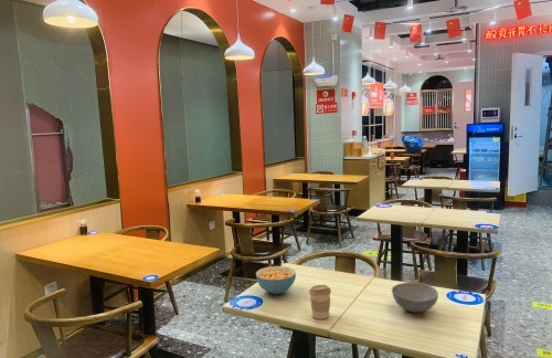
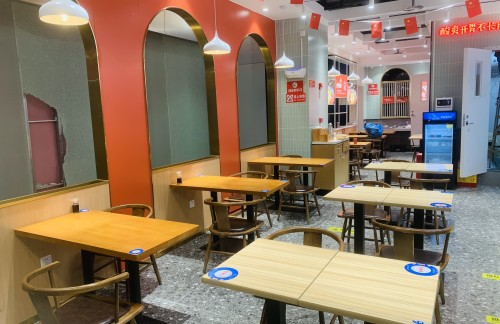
- coffee cup (320, 301)
- cereal bowl (276, 282)
- soup bowl (414, 299)
